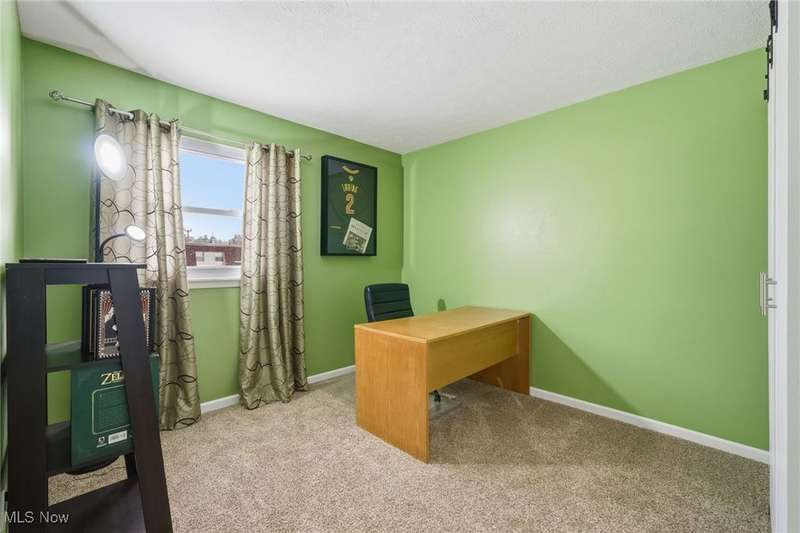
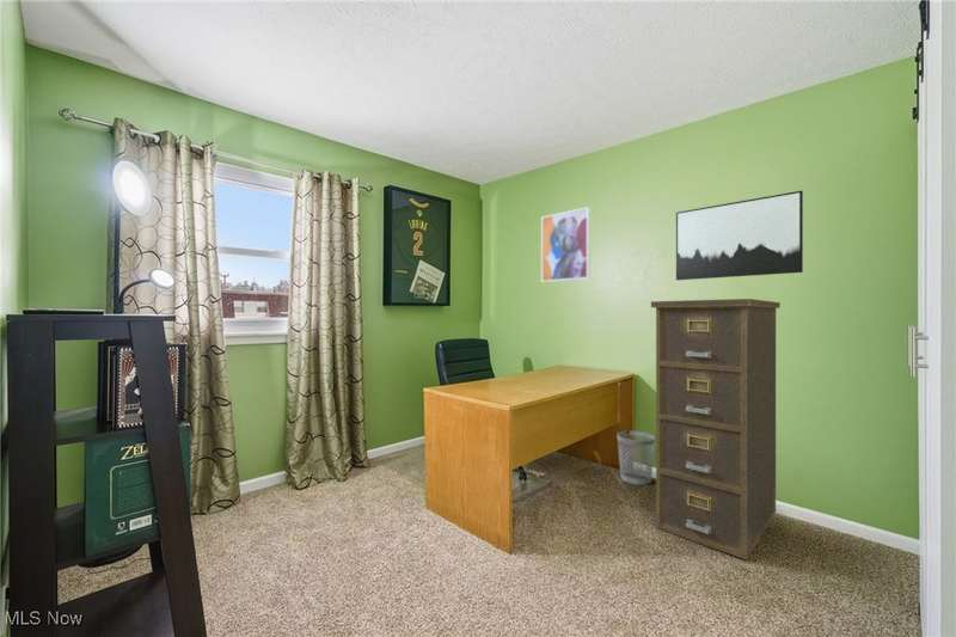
+ filing cabinet (717, 410)
+ wall art (564, 246)
+ wall art (733, 239)
+ wastebasket (636, 457)
